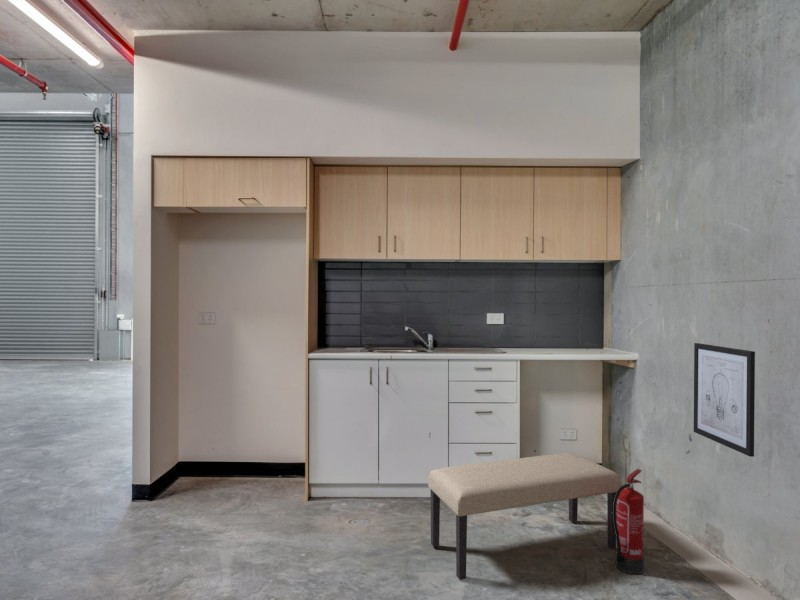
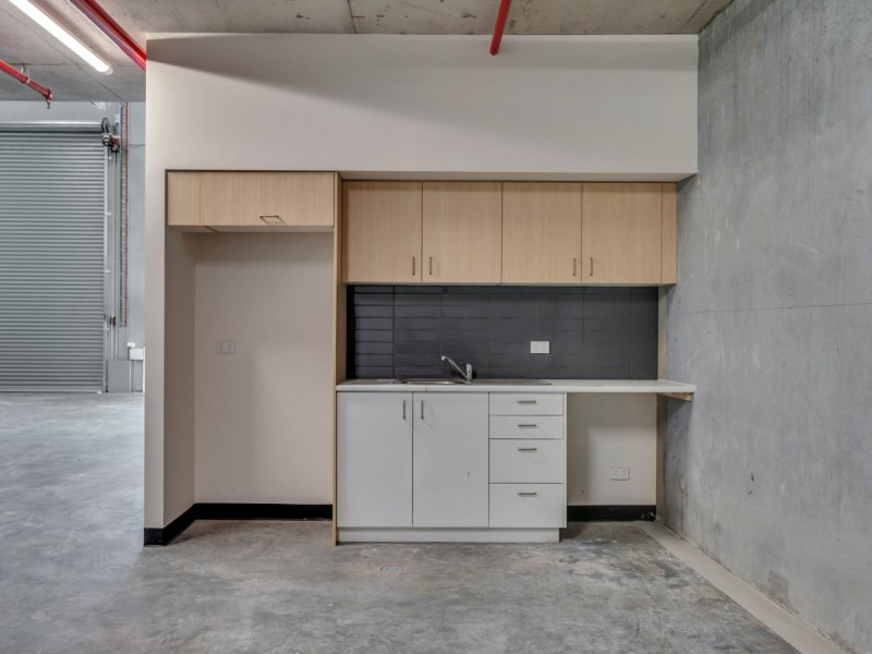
- wall art (721, 395)
- fire extinguisher (626, 520)
- bench (522, 506)
